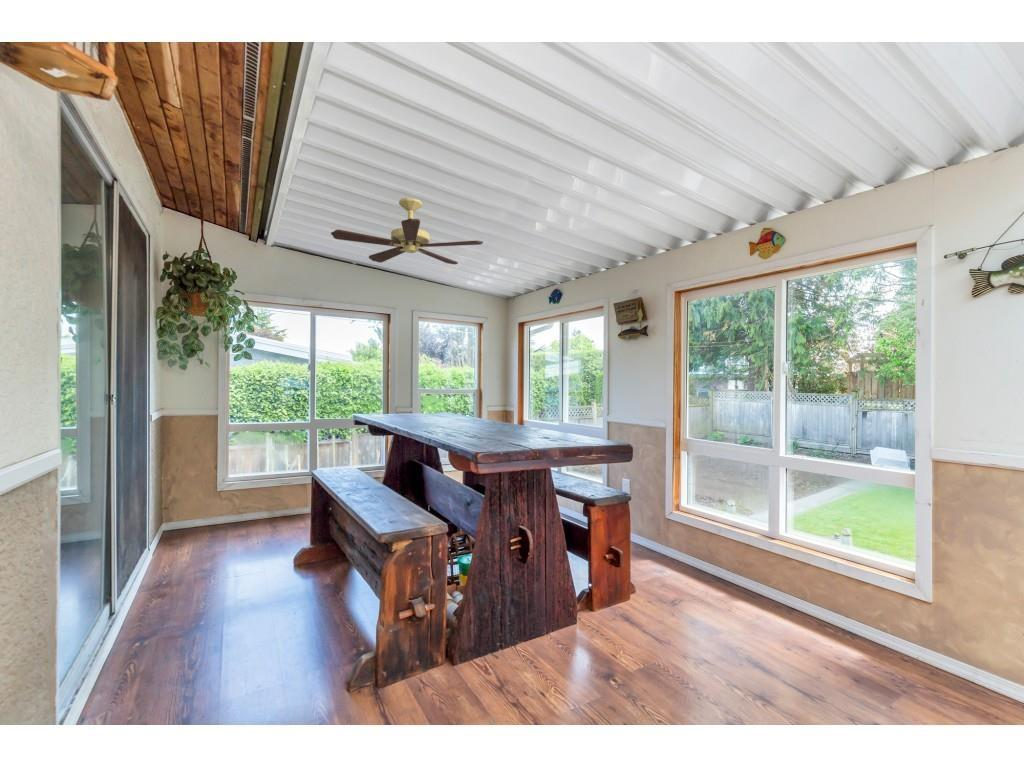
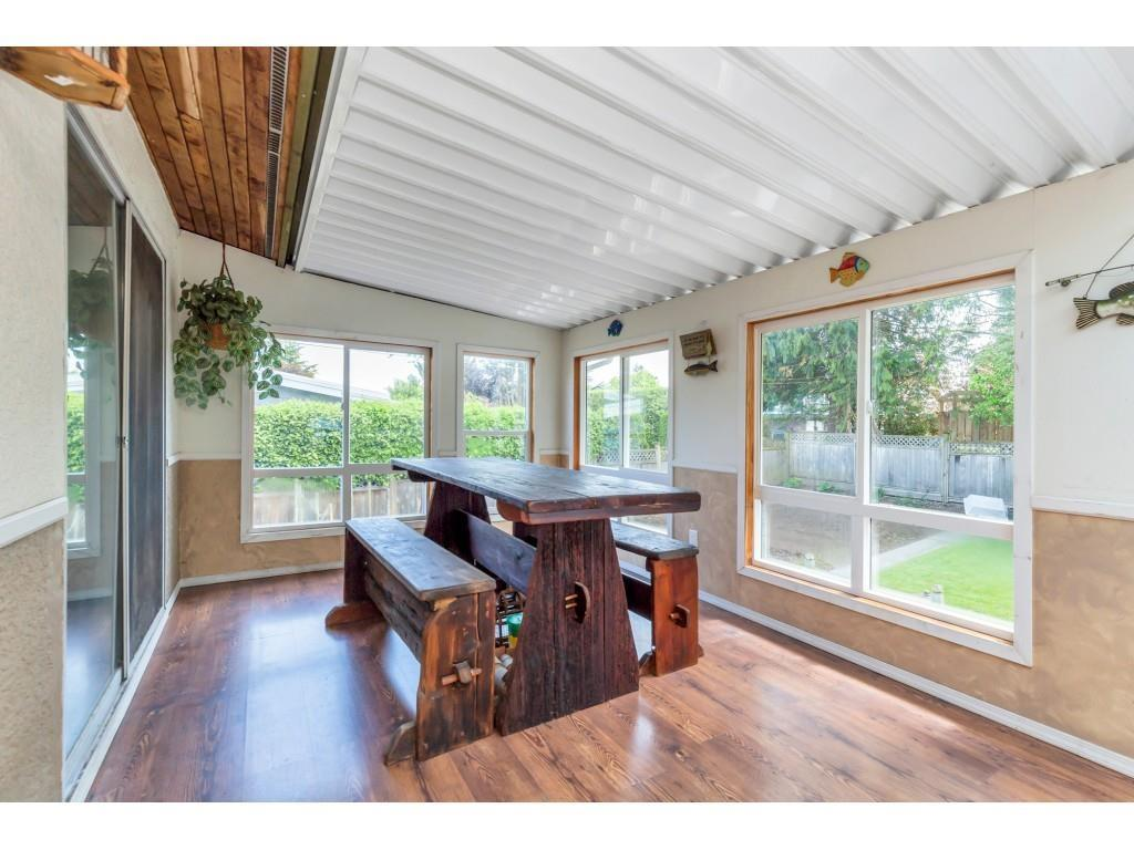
- ceiling fan (409, 224)
